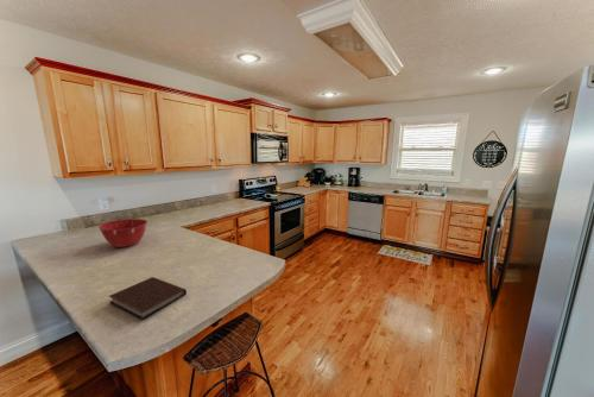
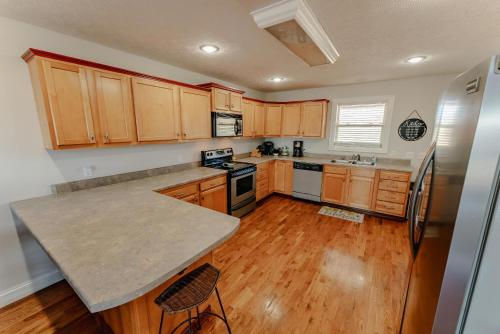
- mixing bowl (125, 233)
- notebook (148, 295)
